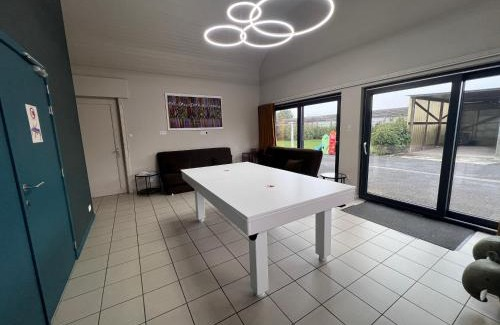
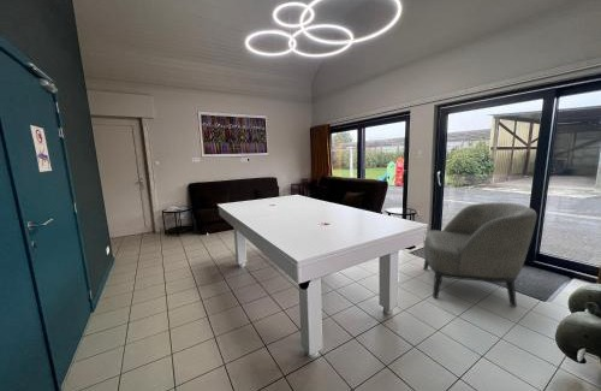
+ armchair (472, 245)
